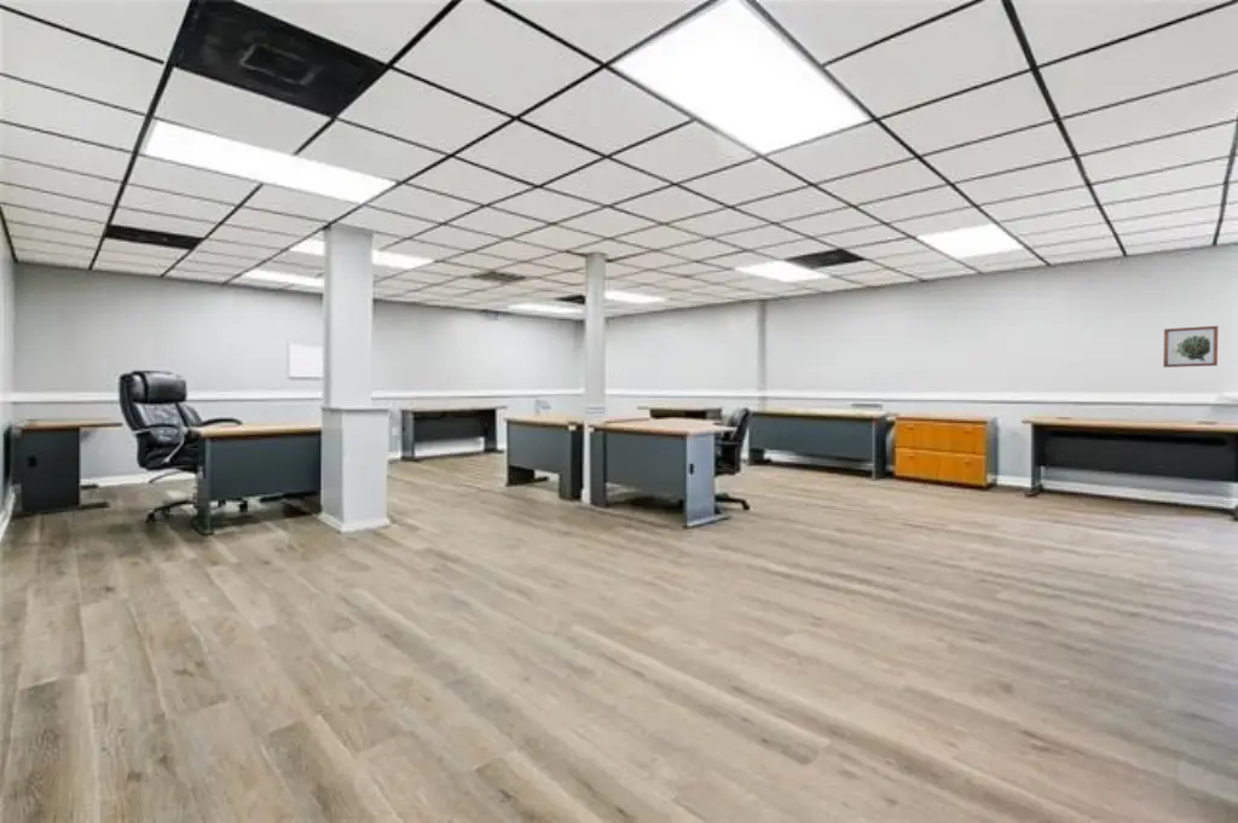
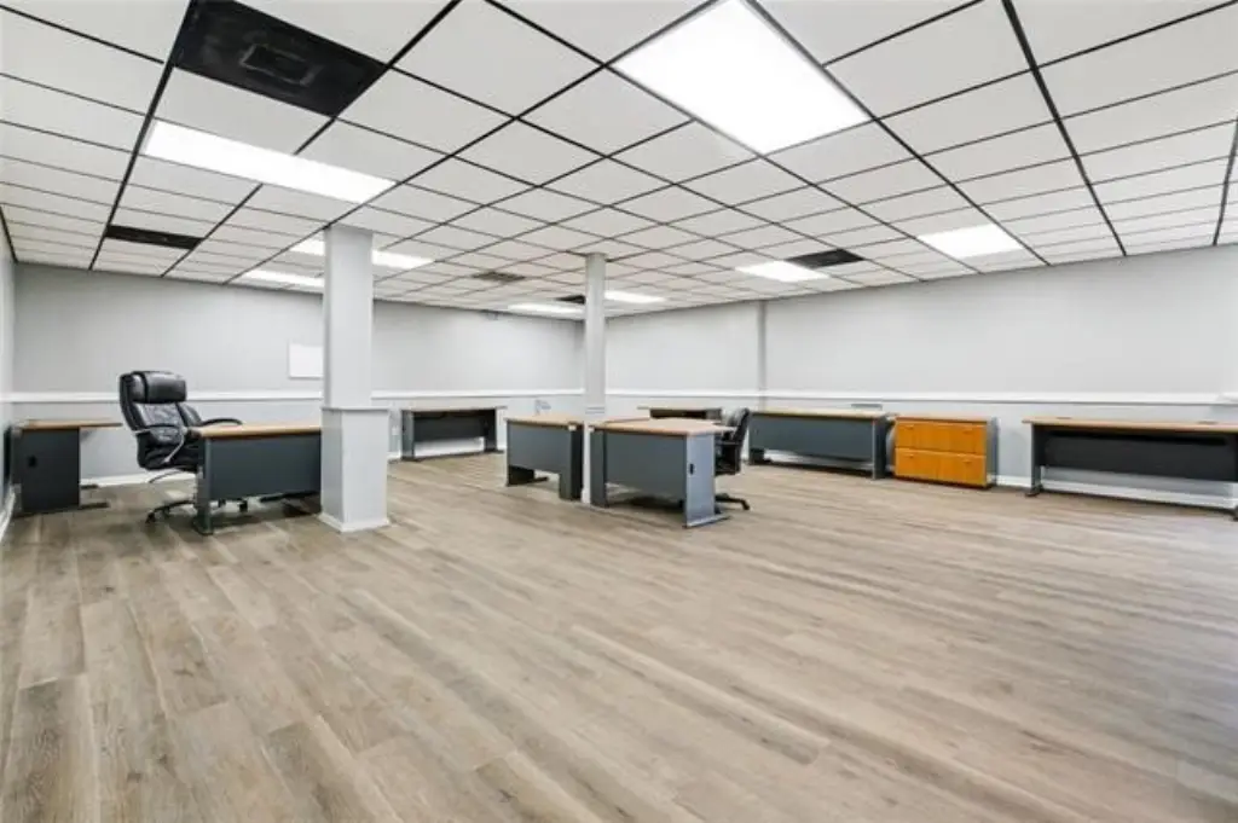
- wall art (1190, 347)
